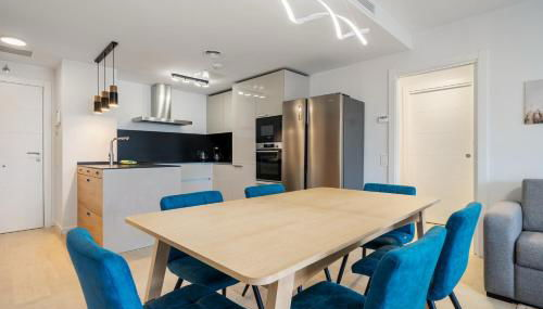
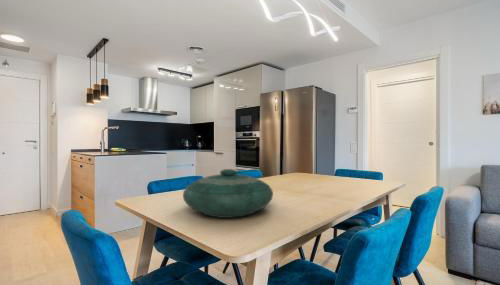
+ decorative bowl (228, 189)
